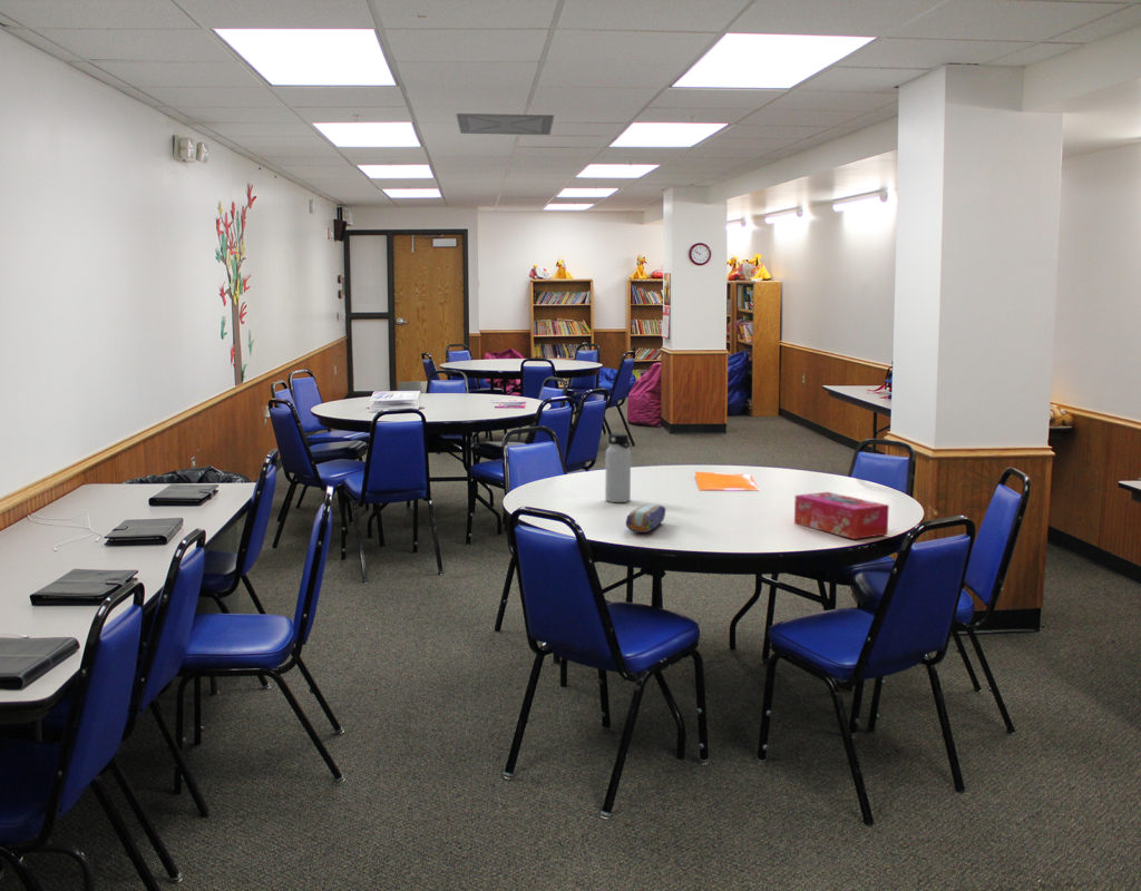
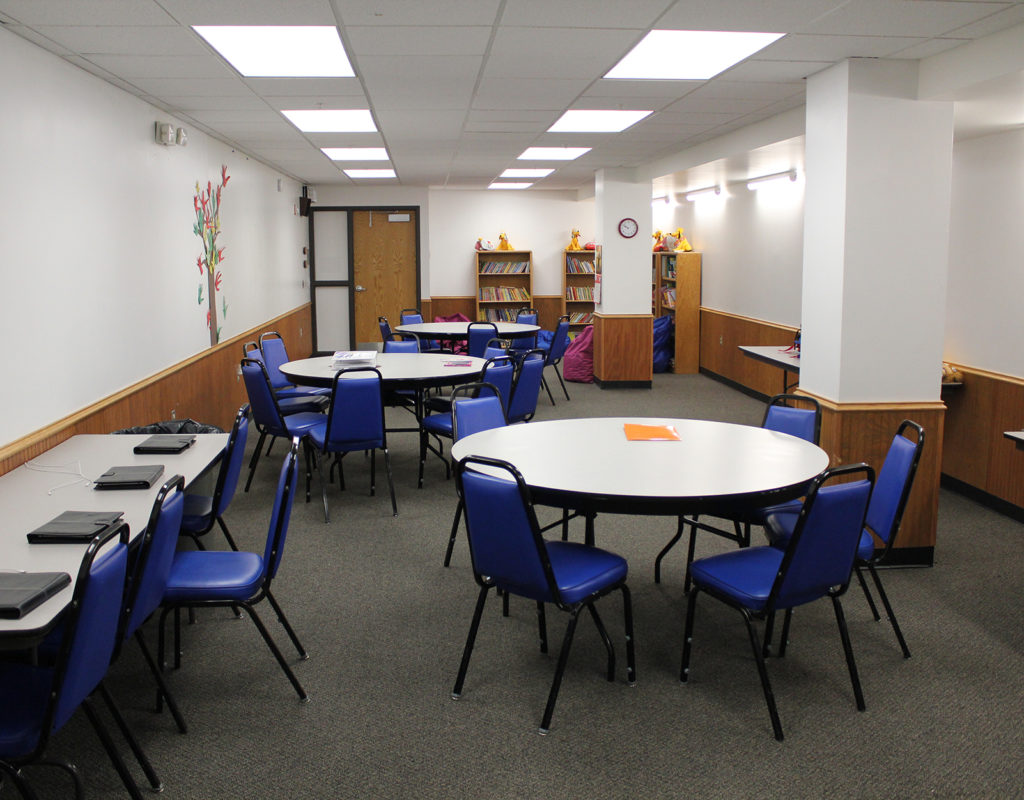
- ceiling vent (505, 124)
- pencil case (645, 517)
- tissue box (840, 513)
- water bottle (617, 467)
